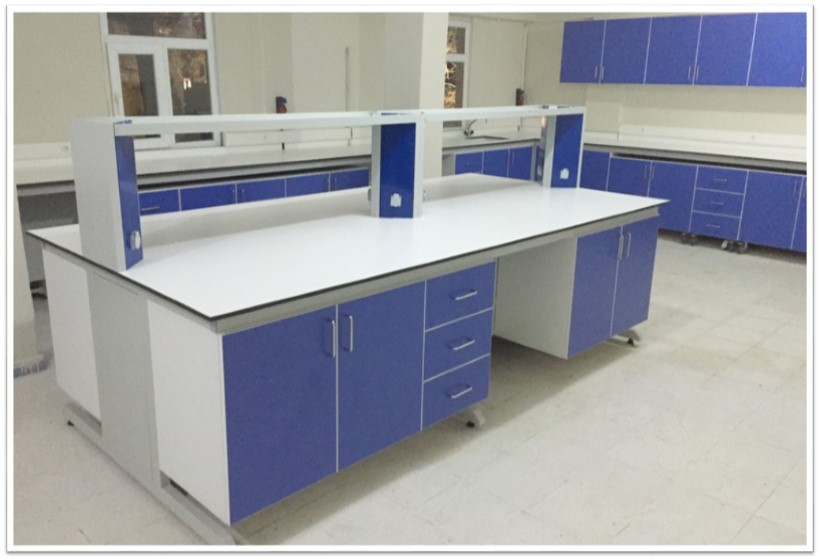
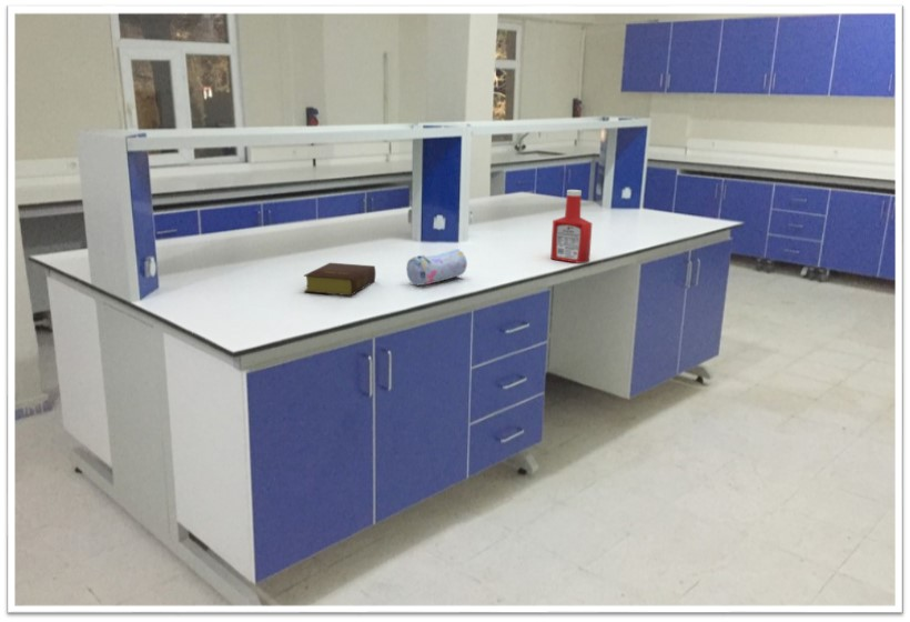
+ bible (341, 278)
+ pencil case (436, 265)
+ soap bottle (572, 225)
